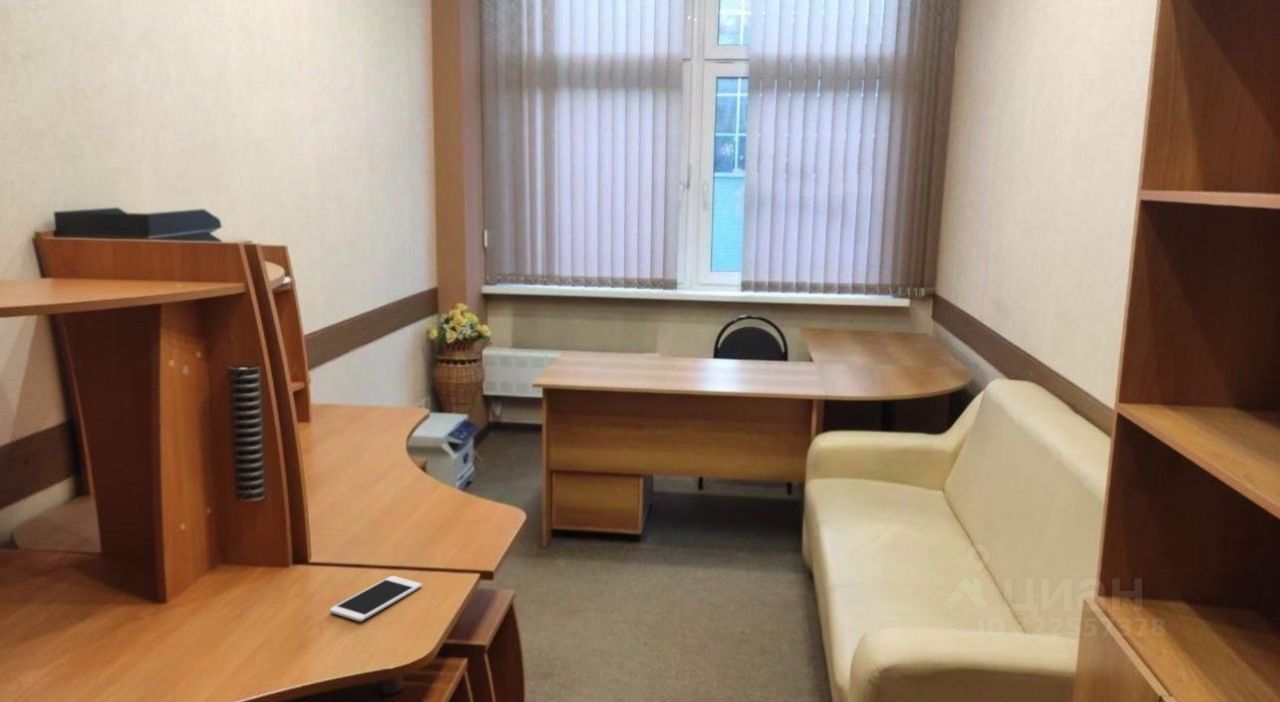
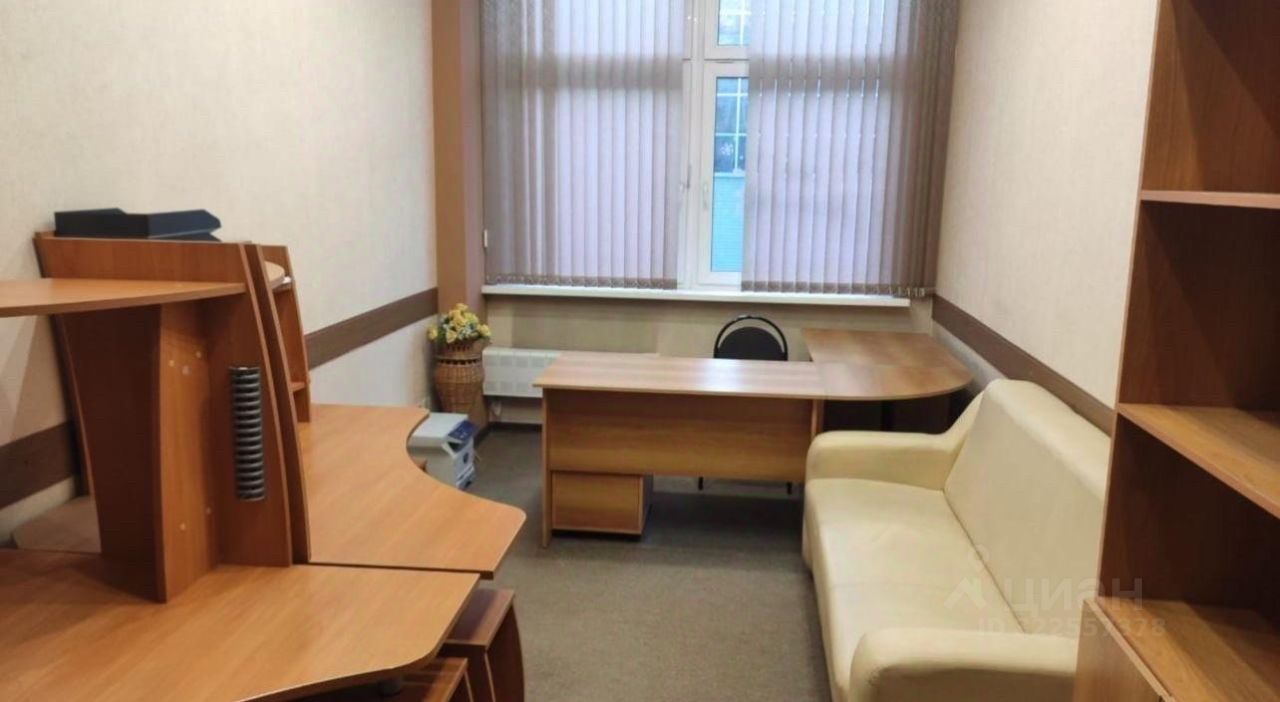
- cell phone (377, 597)
